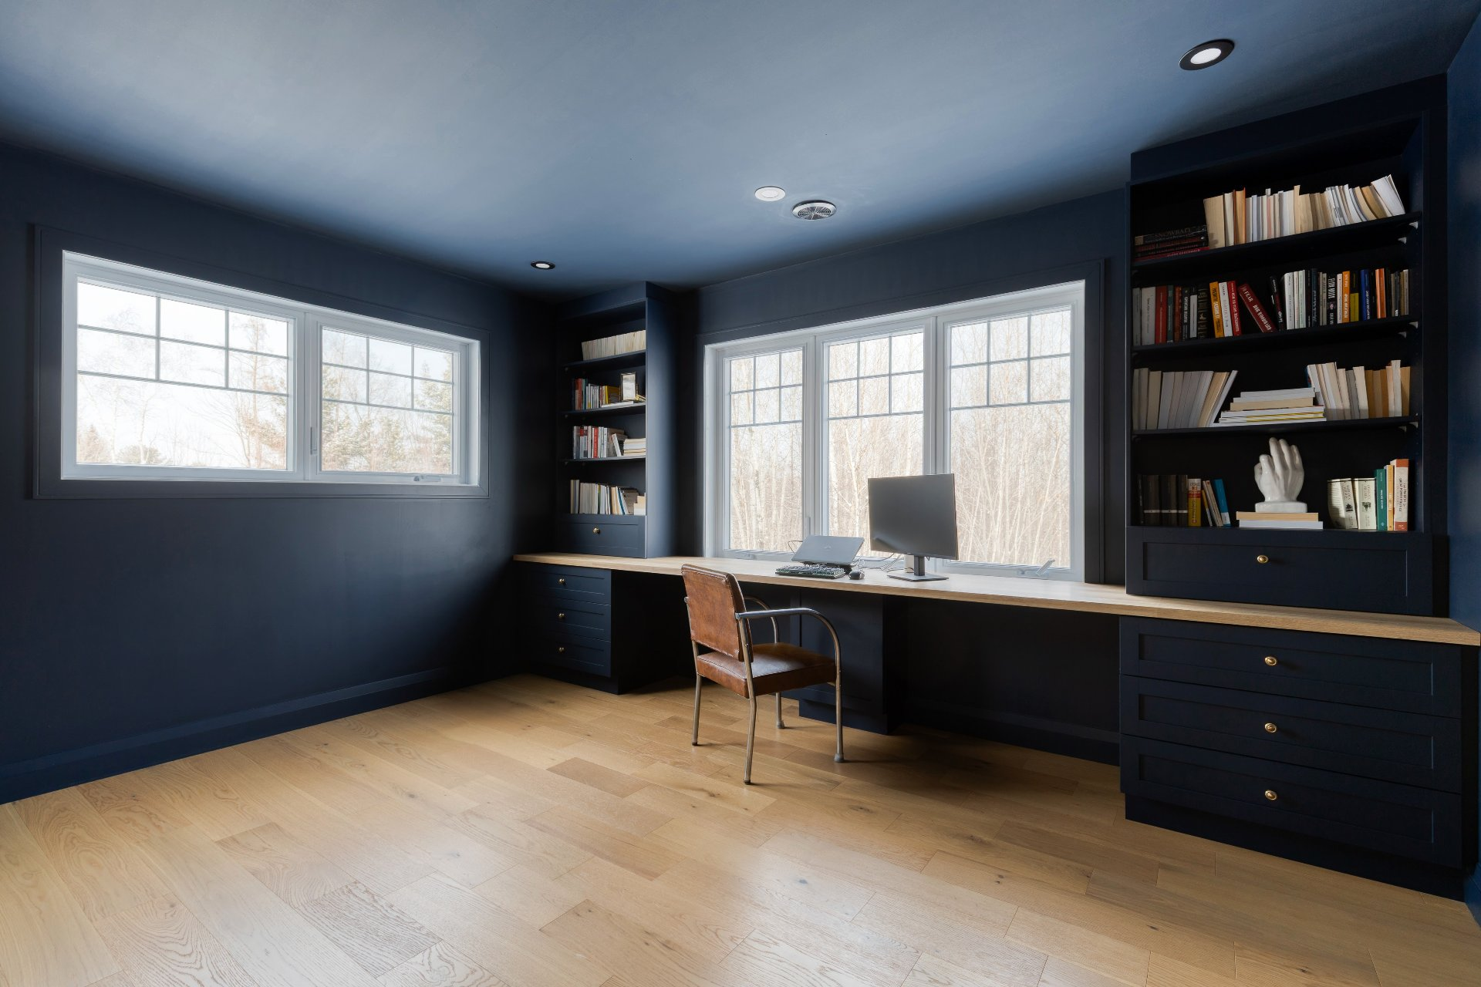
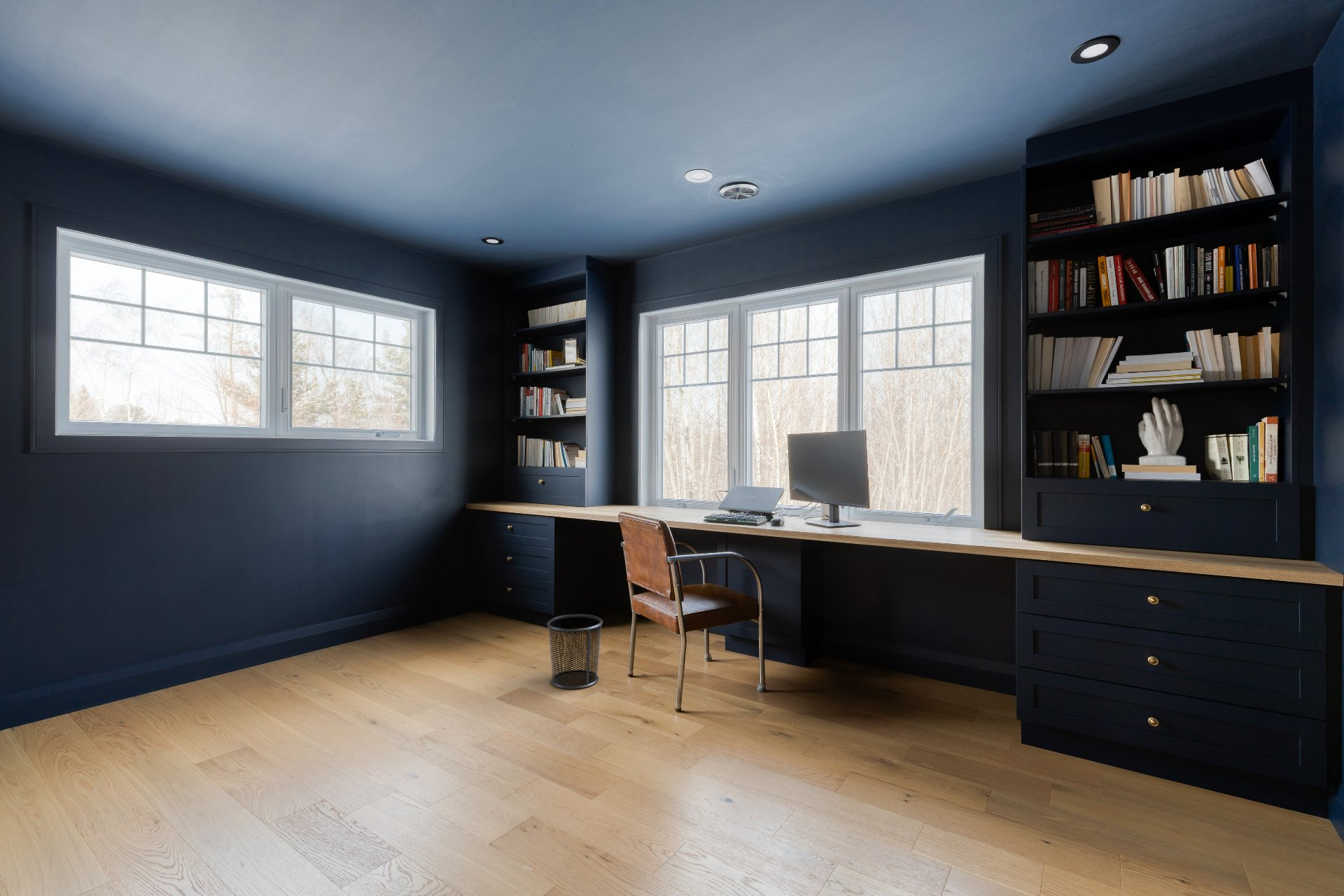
+ waste bin (575, 650)
